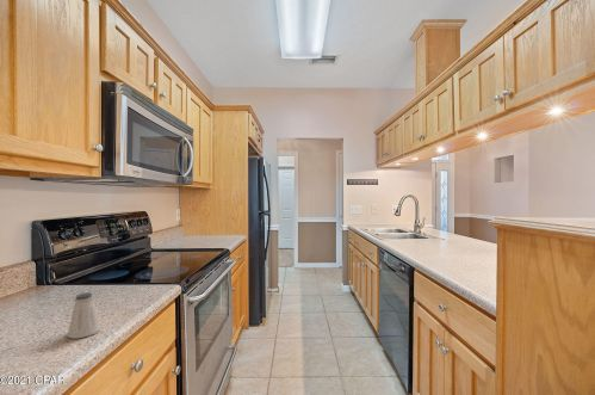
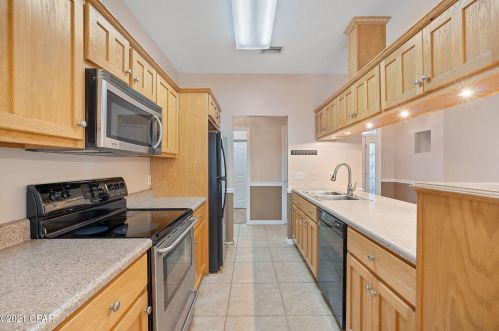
- saltshaker (83, 313)
